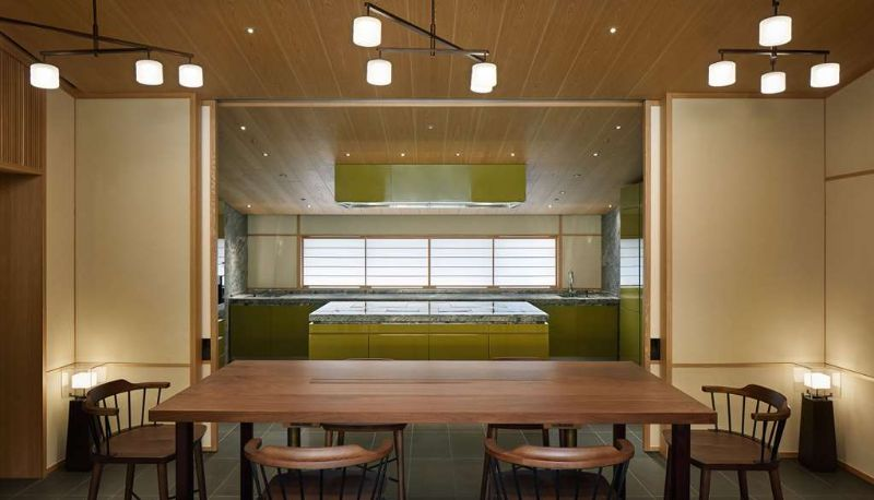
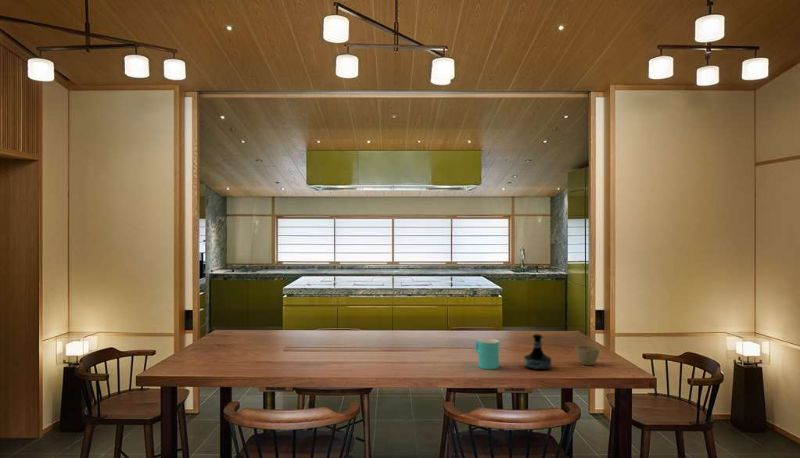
+ flower pot (587, 355)
+ tequila bottle (537, 350)
+ cup (487, 352)
